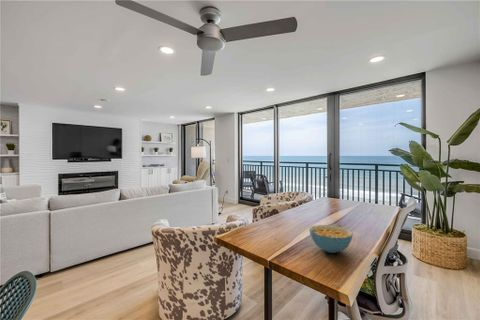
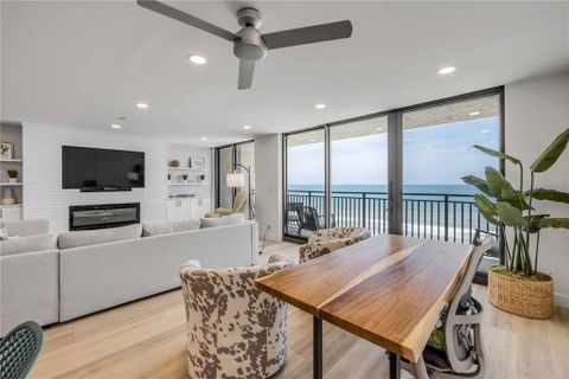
- cereal bowl (330, 240)
